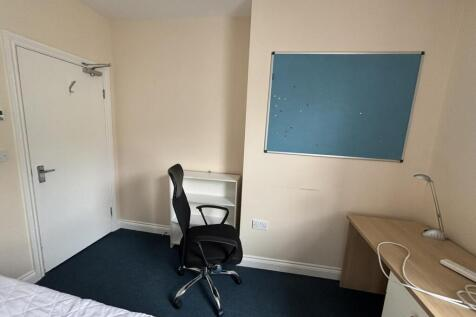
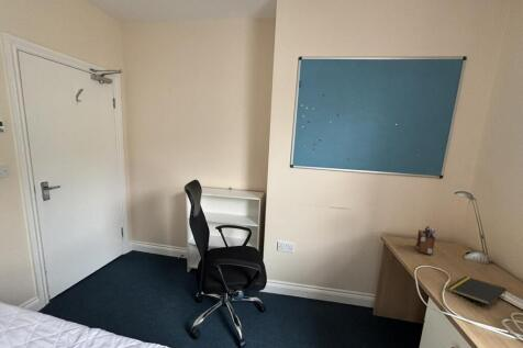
+ notepad (476, 289)
+ desk organizer (425, 238)
